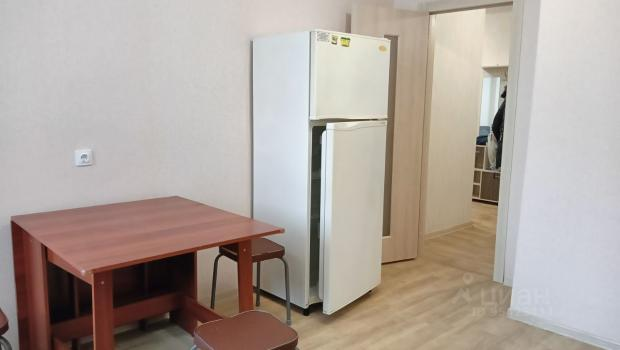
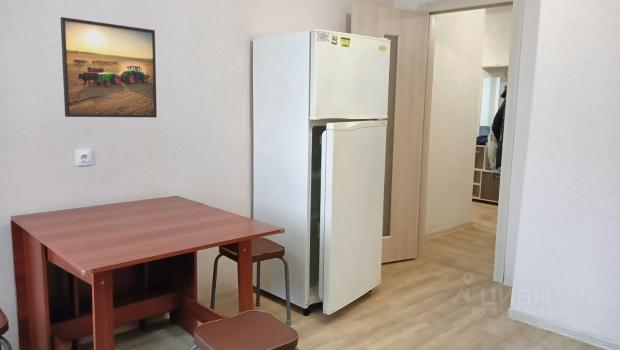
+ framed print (112, 71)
